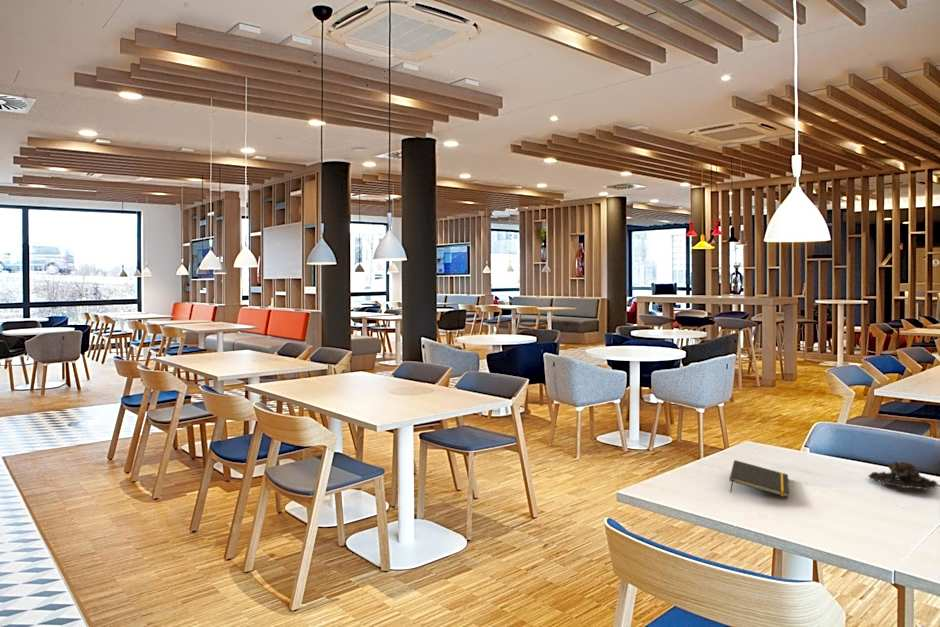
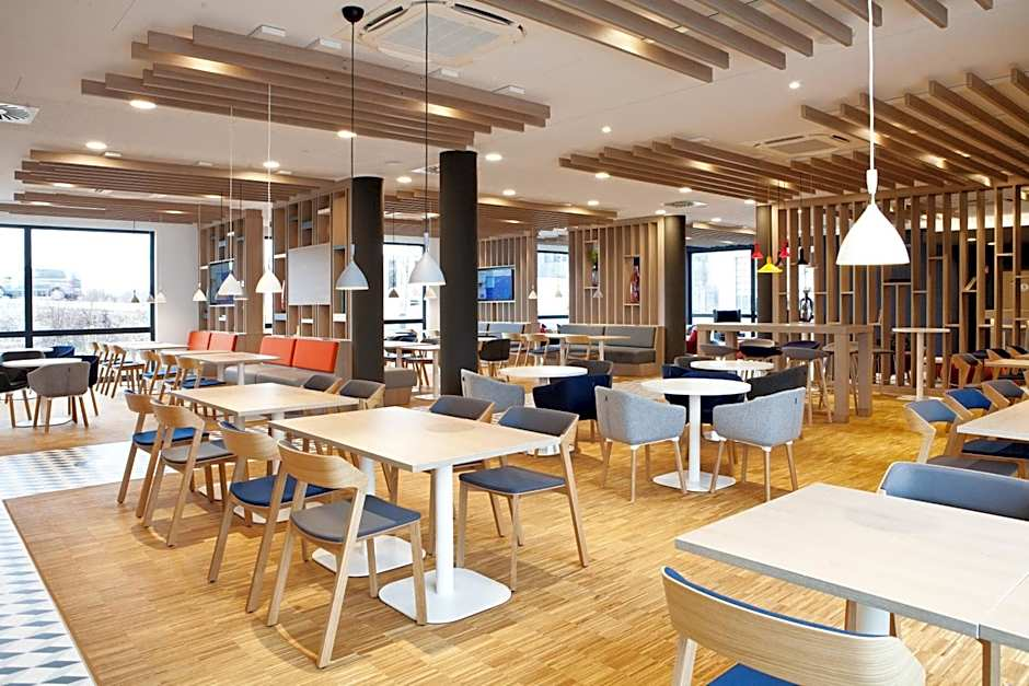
- notepad (759, 477)
- succulent plant (903, 472)
